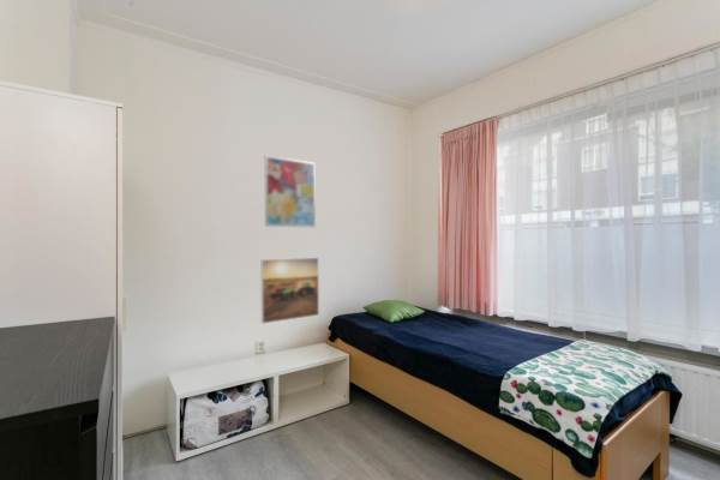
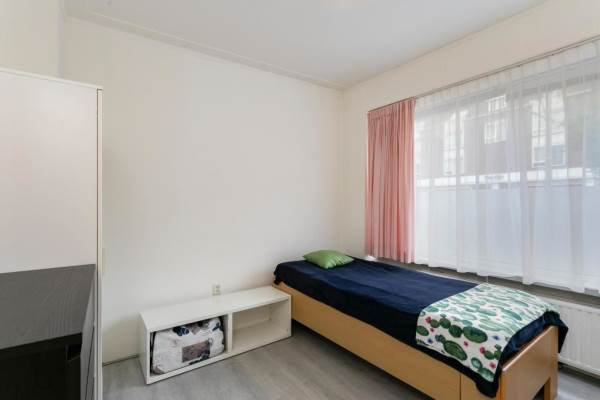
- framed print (290, 288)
- wall art (290, 193)
